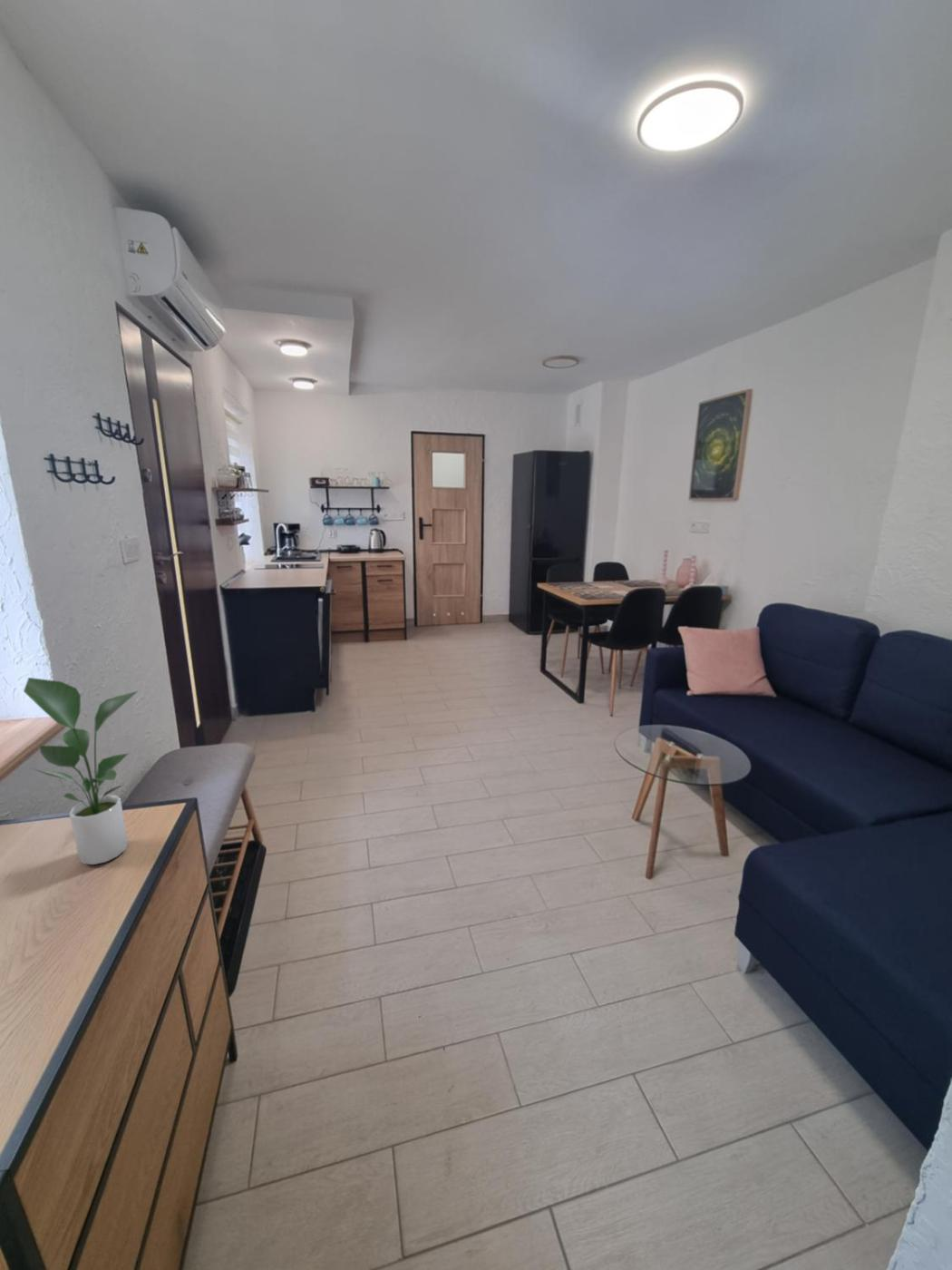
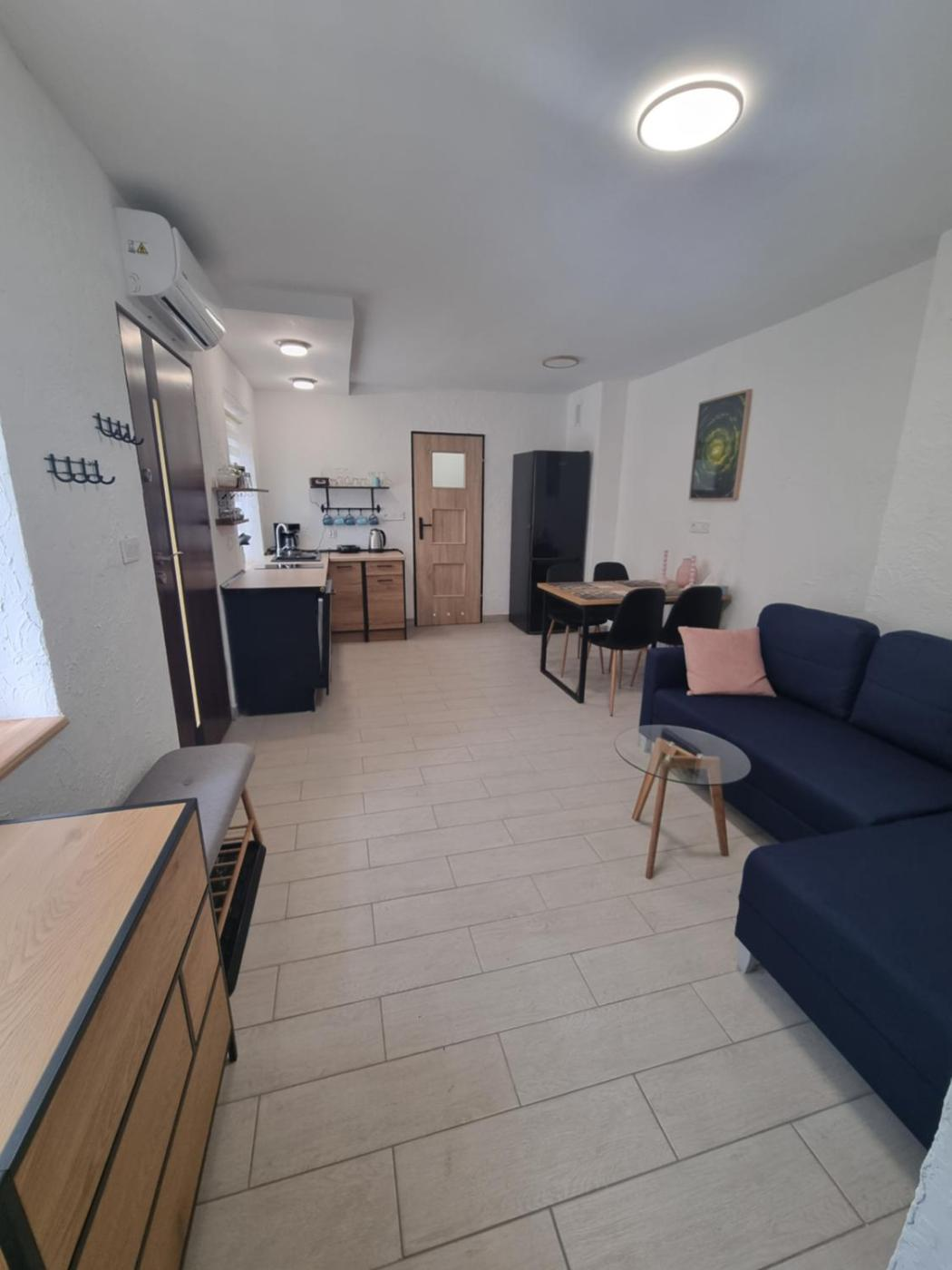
- potted plant (88, 773)
